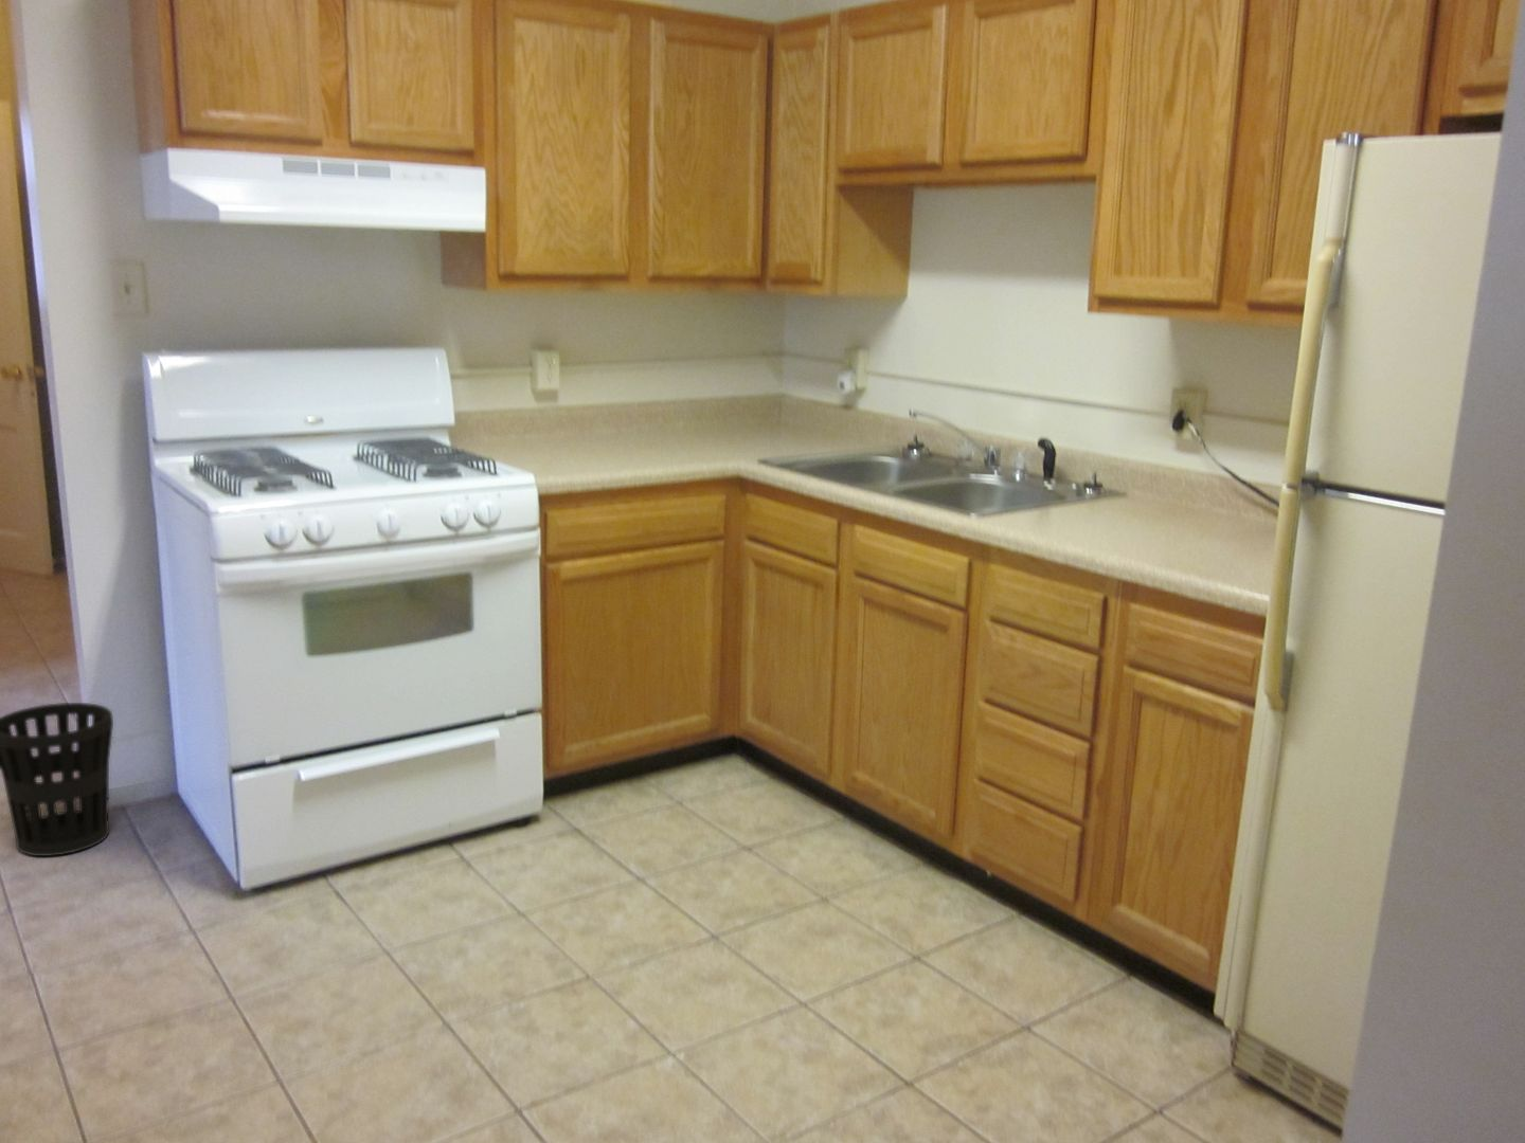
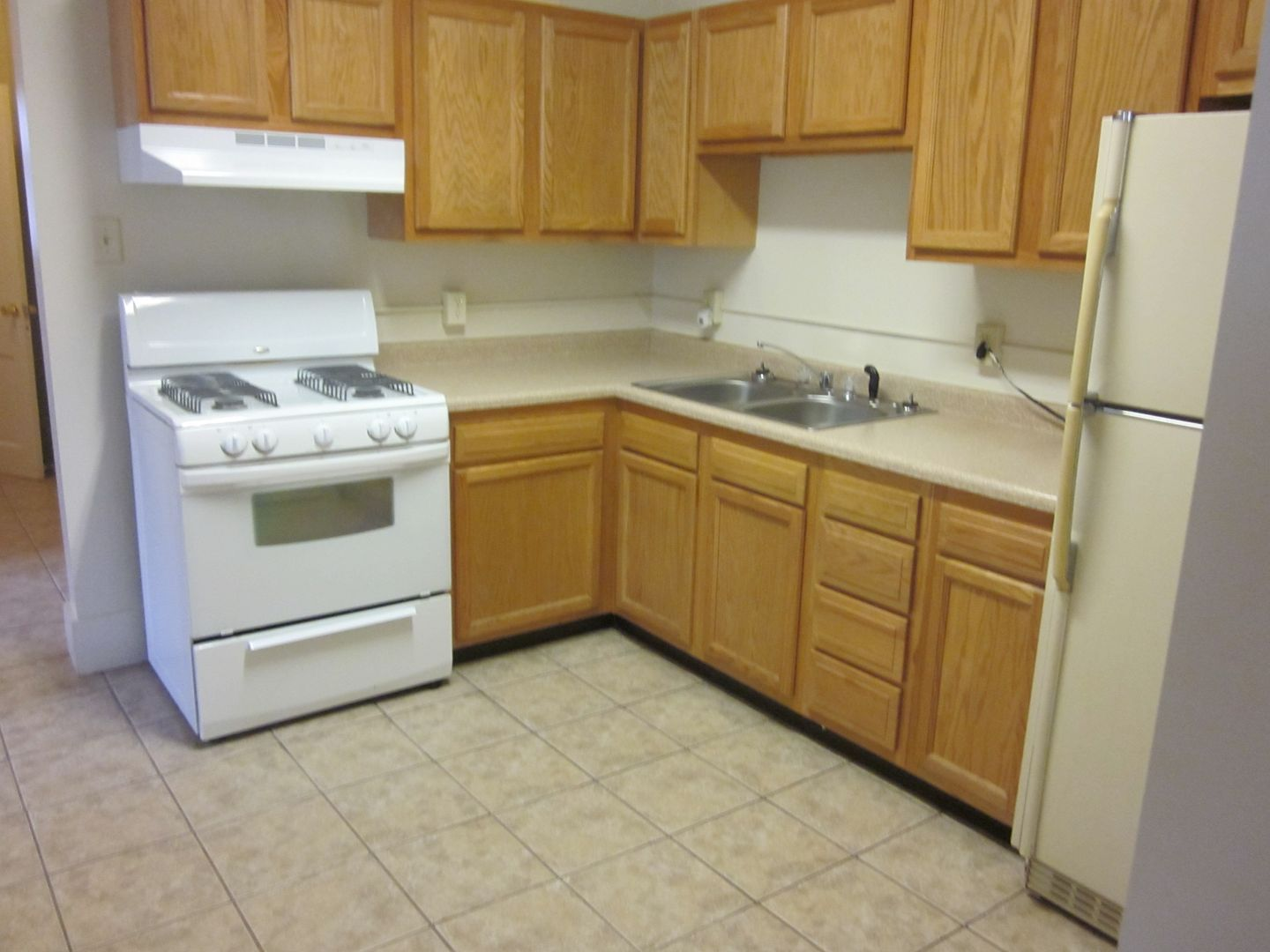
- wastebasket (58, 782)
